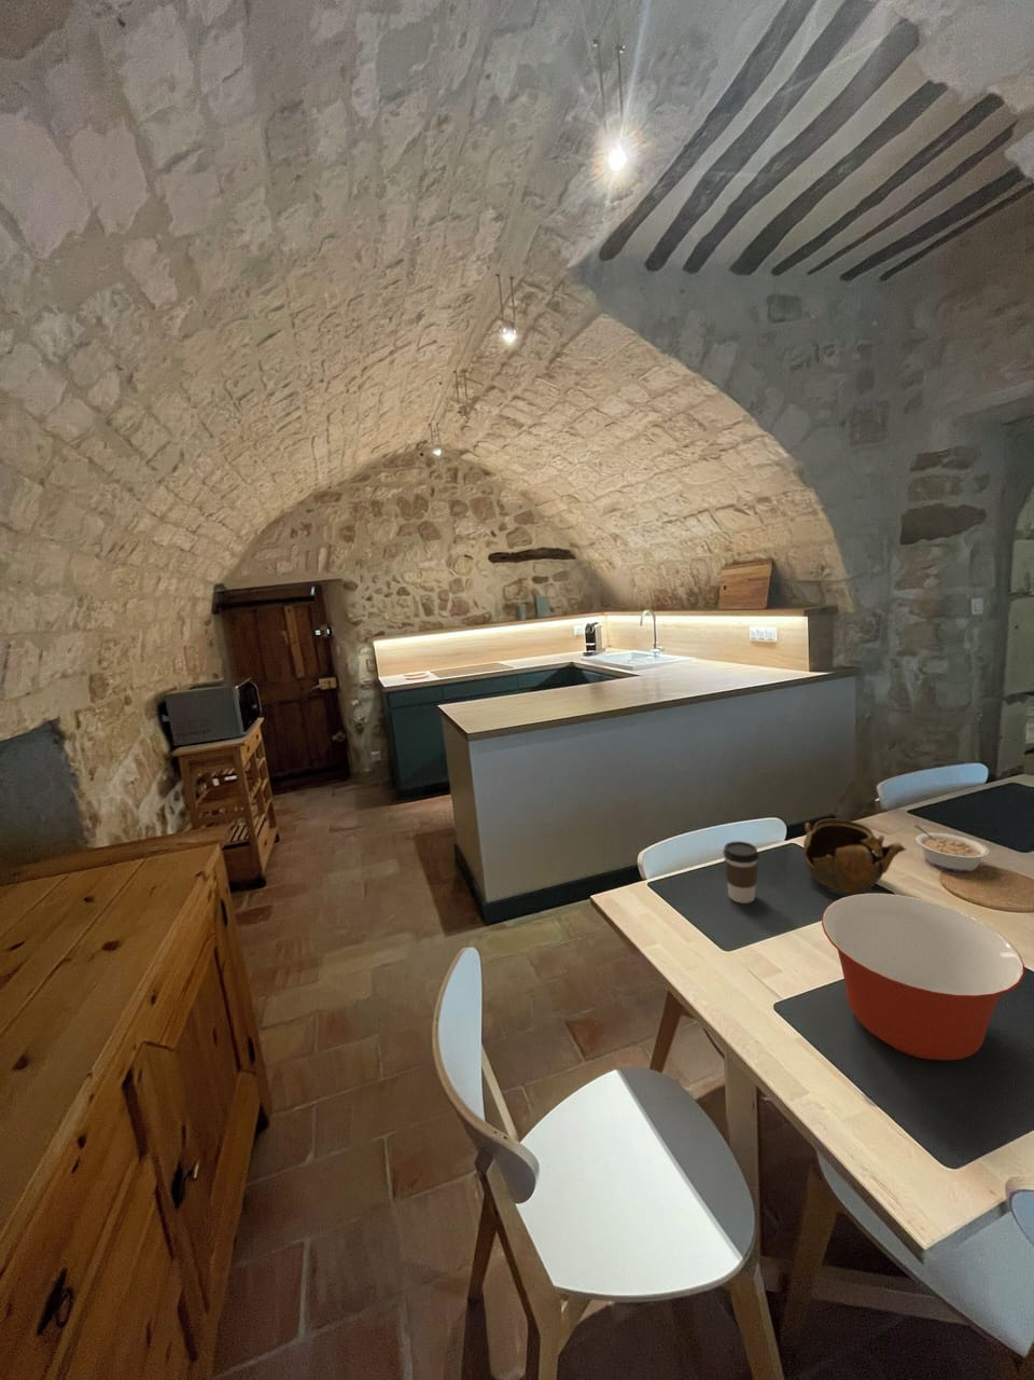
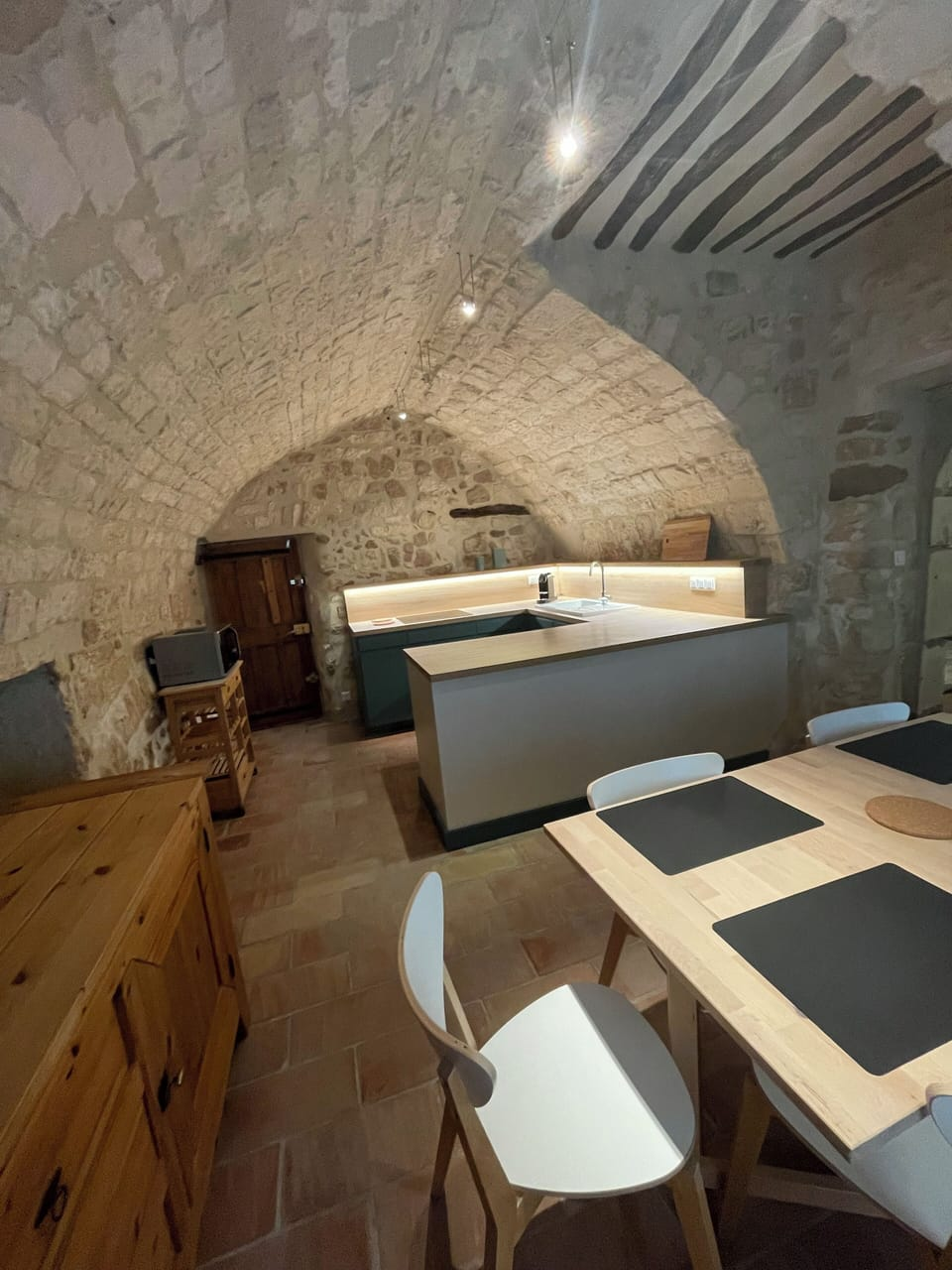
- coffee cup (741, 873)
- teapot (850, 857)
- legume (948, 851)
- mixing bowl (912, 982)
